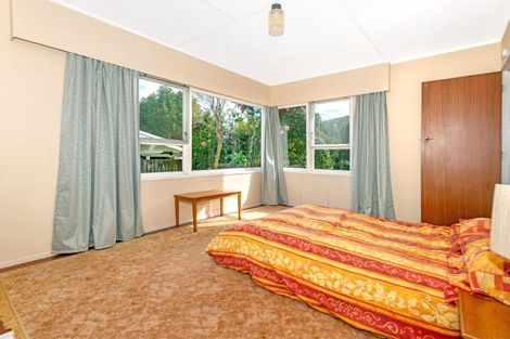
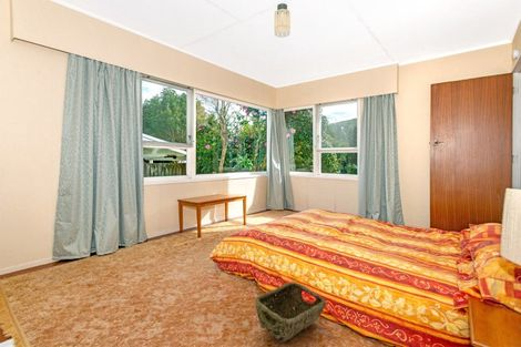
+ woven basket (290, 310)
